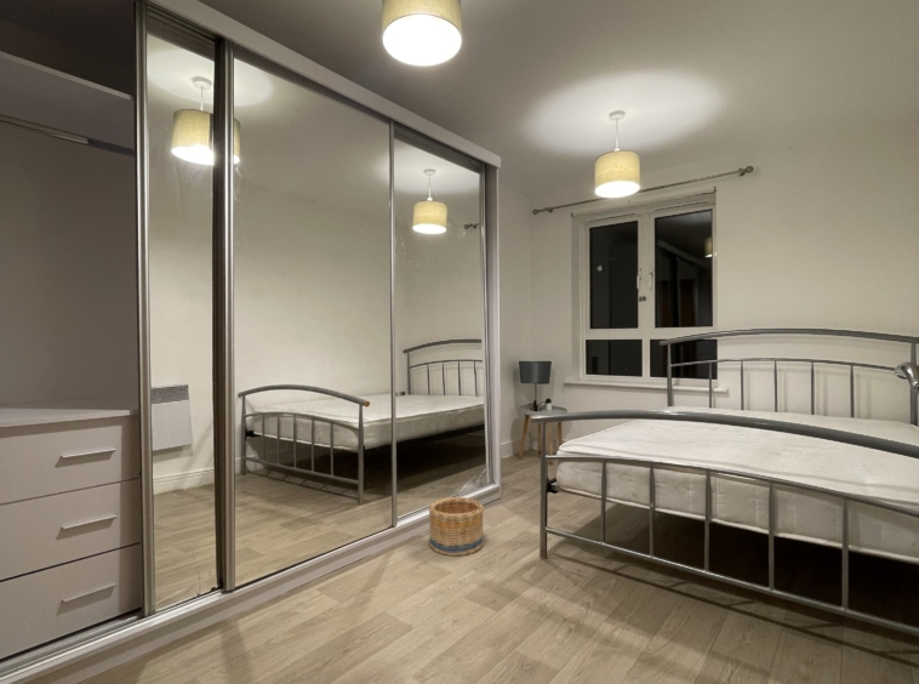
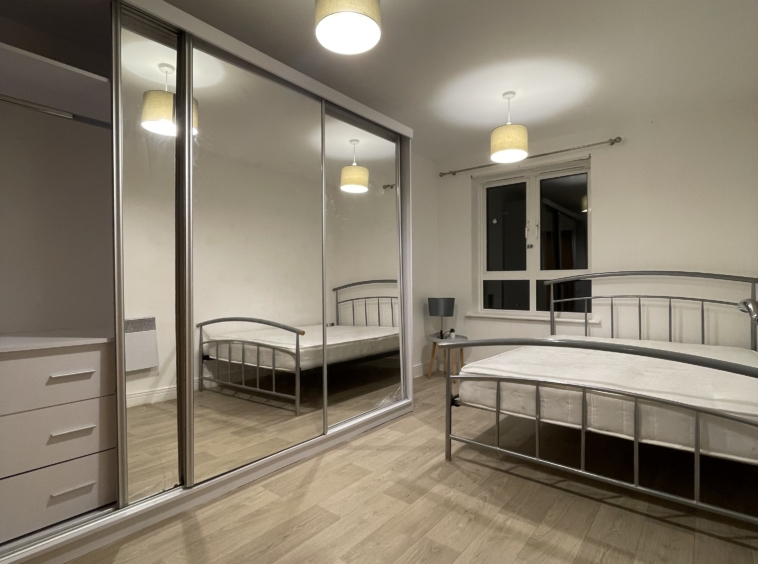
- basket (456, 524)
